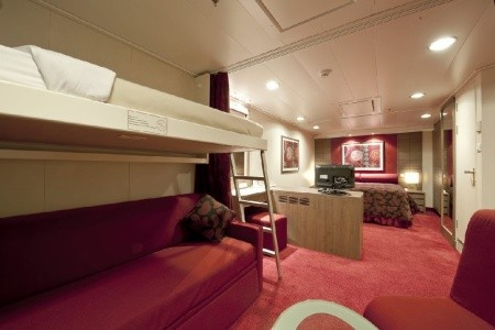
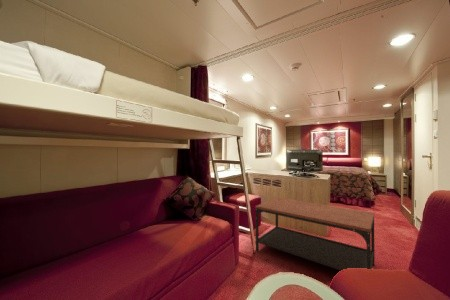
+ coffee table (311, 235)
